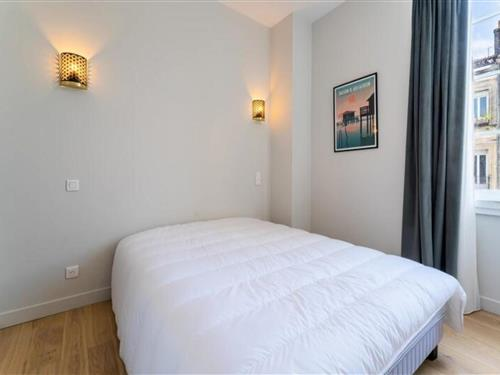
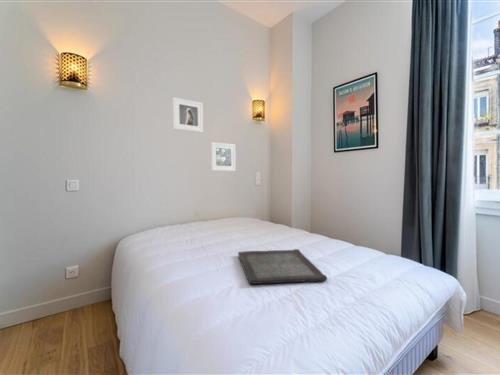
+ serving tray (276, 263)
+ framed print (223, 157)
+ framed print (188, 115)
